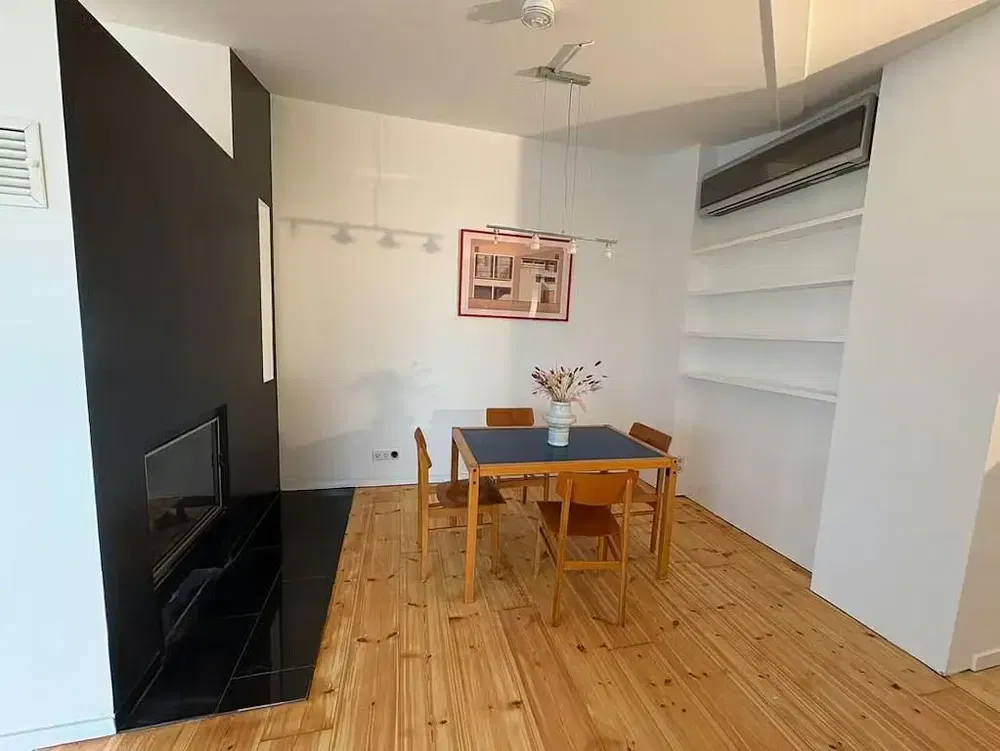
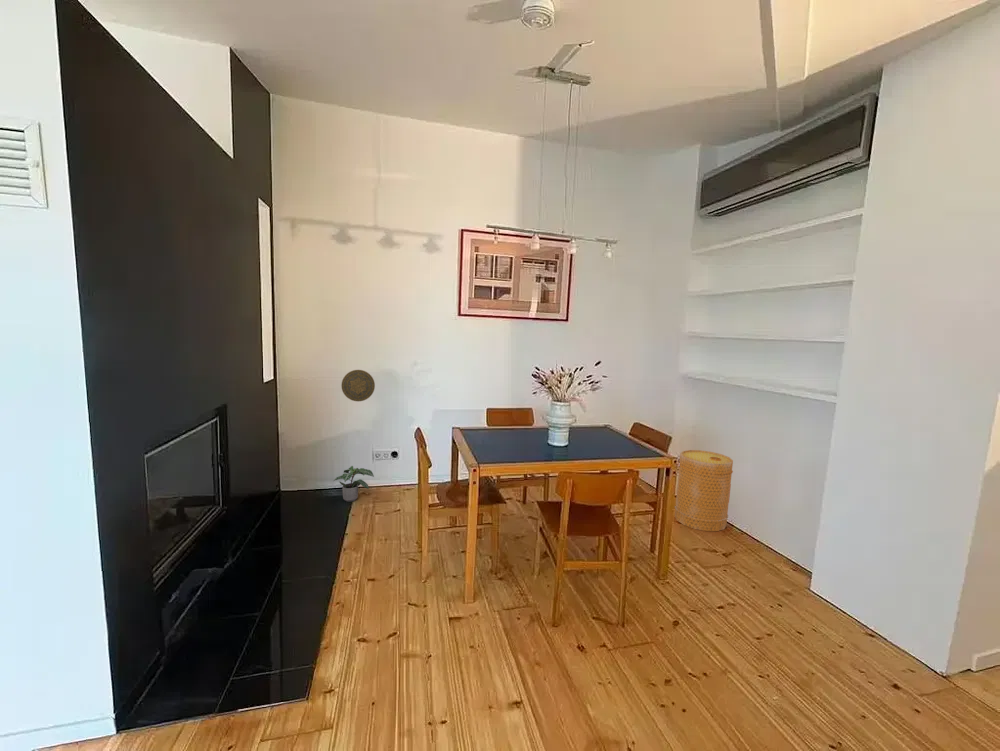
+ decorative plate (358, 385)
+ basket (703, 488)
+ potted plant (353, 483)
